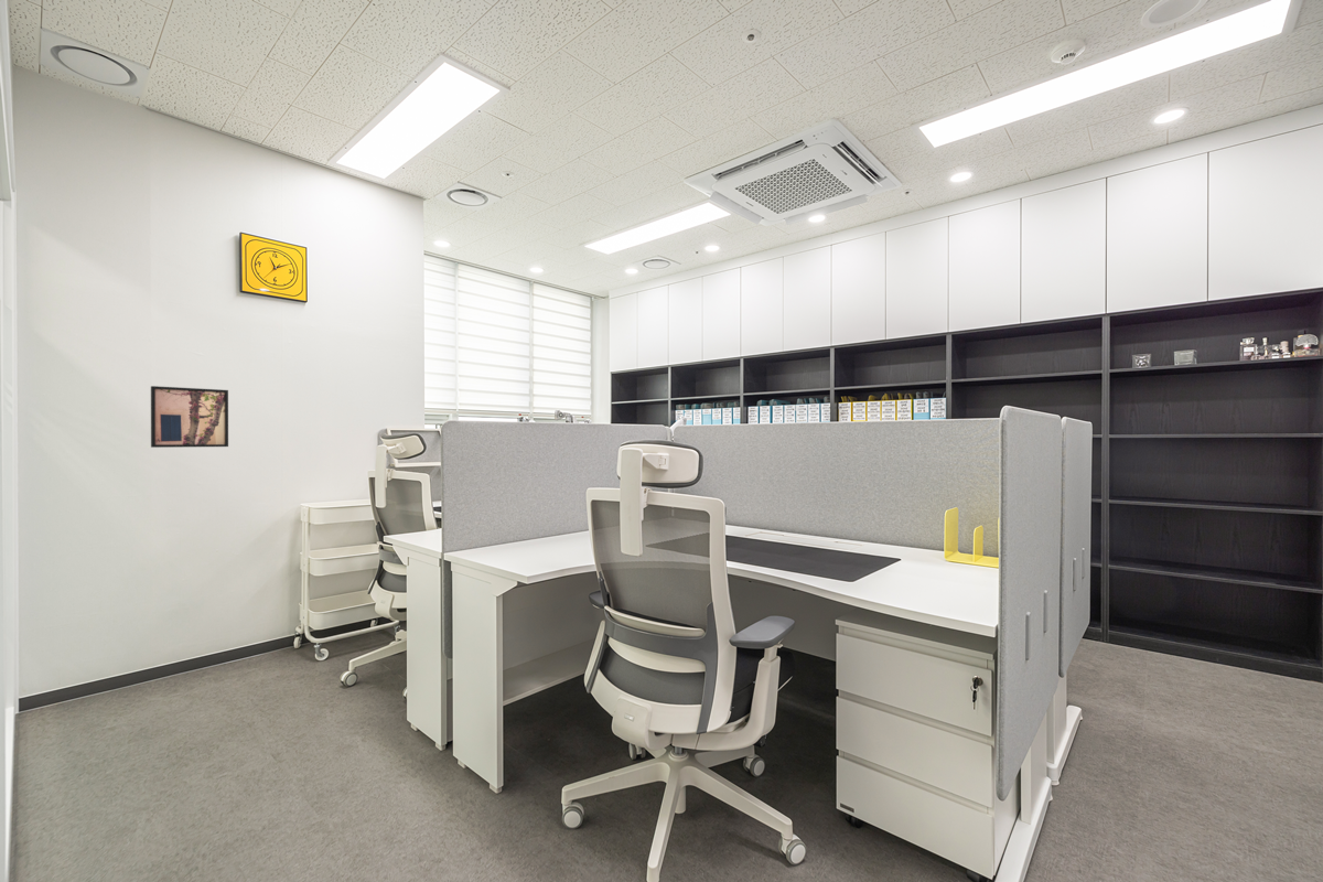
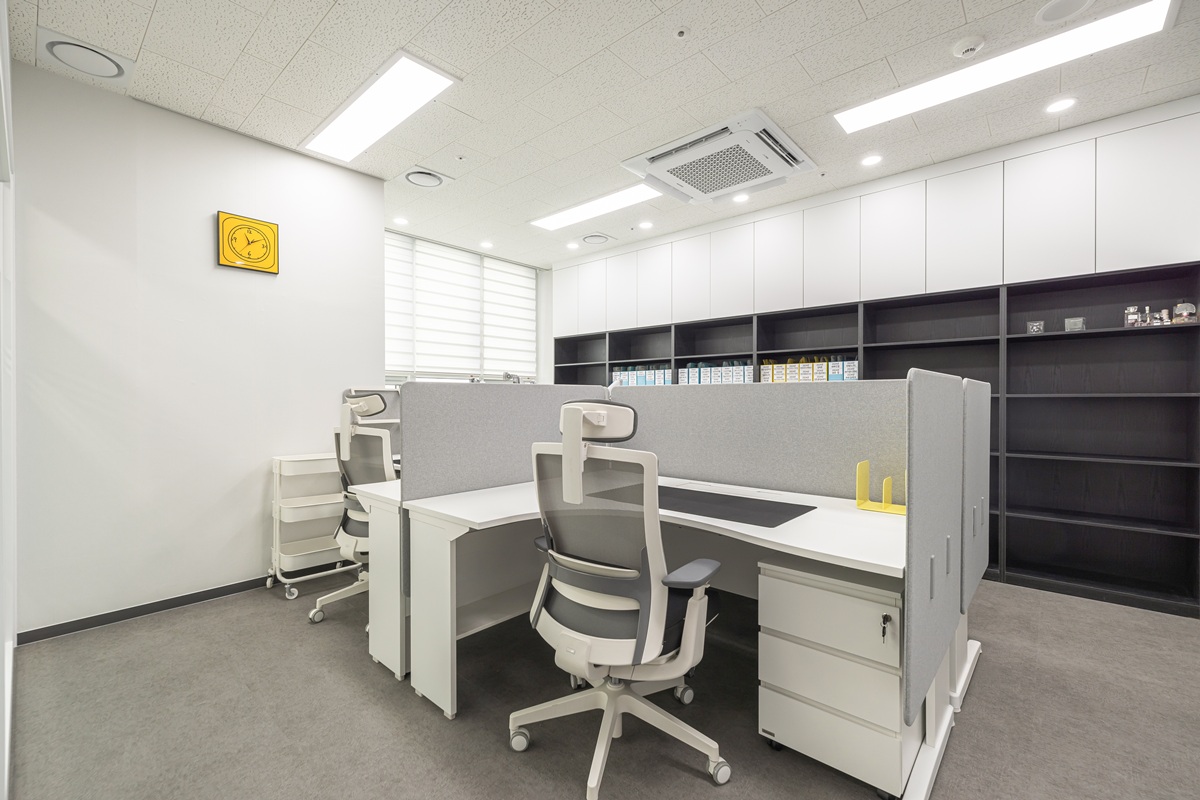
- wall art (191, 417)
